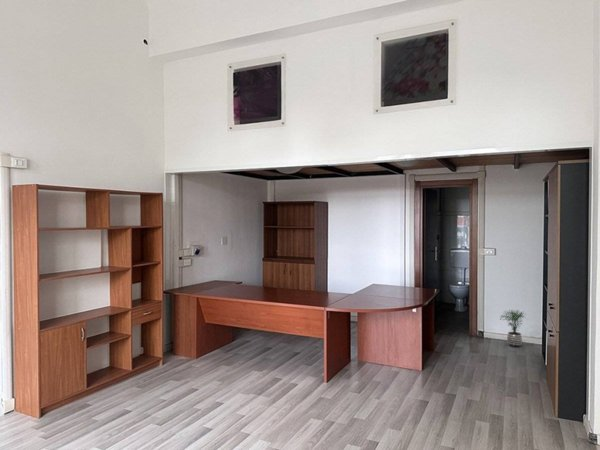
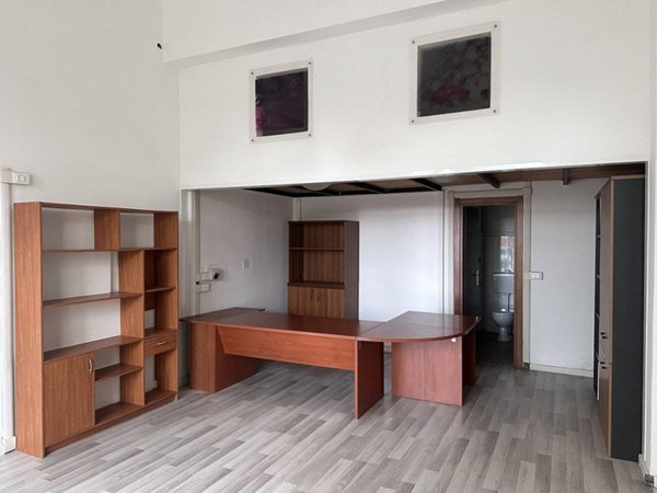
- potted plant (513, 327)
